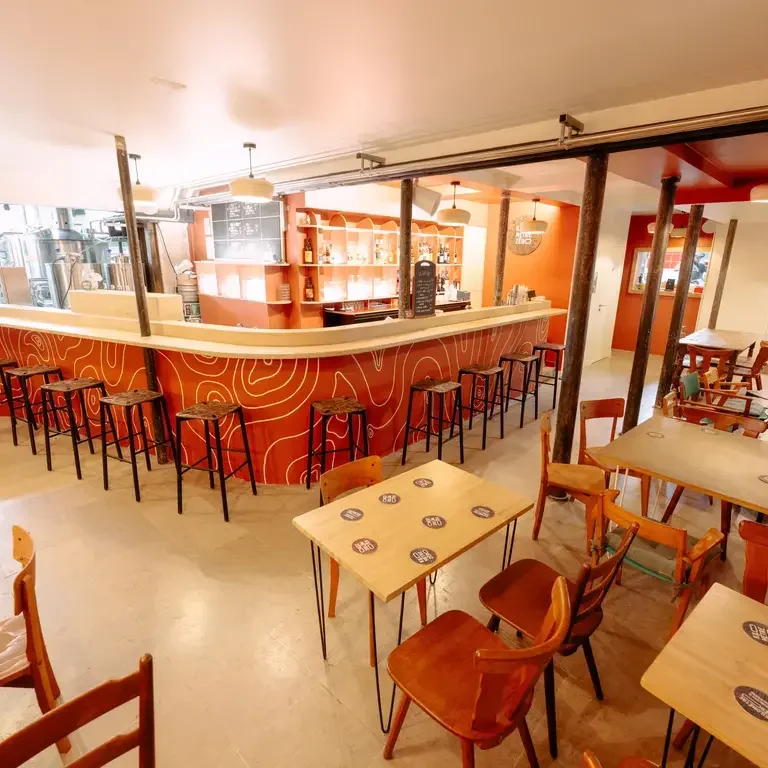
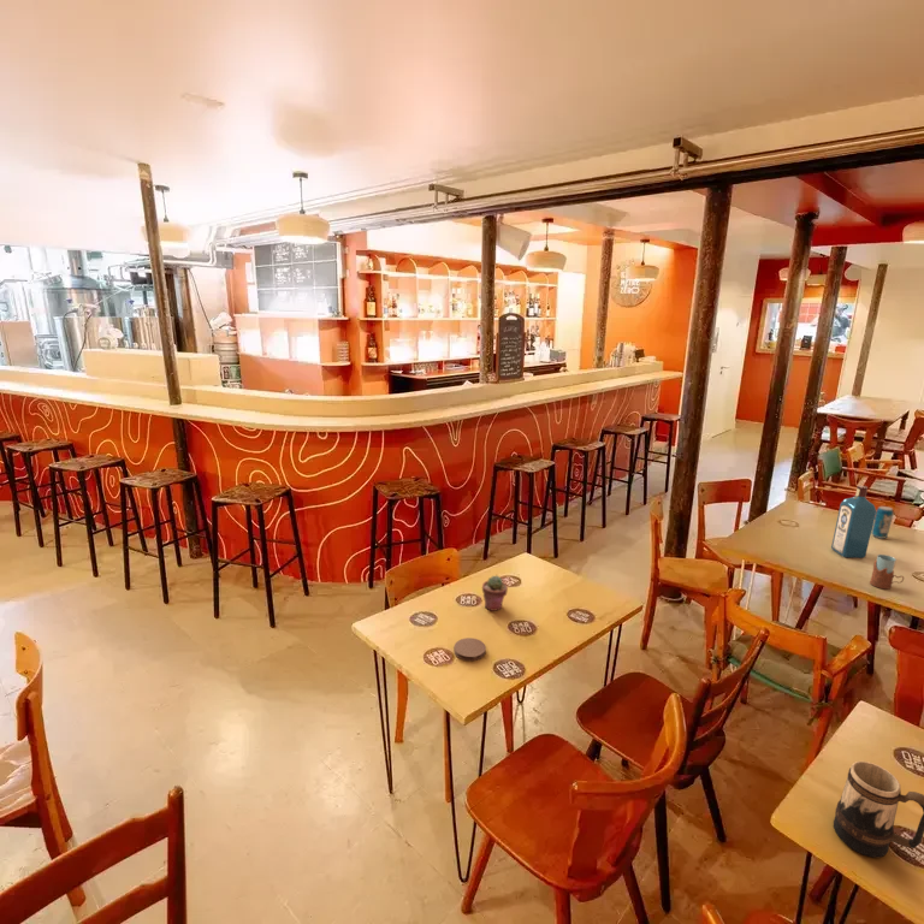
+ potted succulent (494, 592)
+ beverage can (882, 522)
+ liquor (854, 520)
+ beer mug (879, 813)
+ drinking glass (888, 571)
+ coaster (469, 648)
